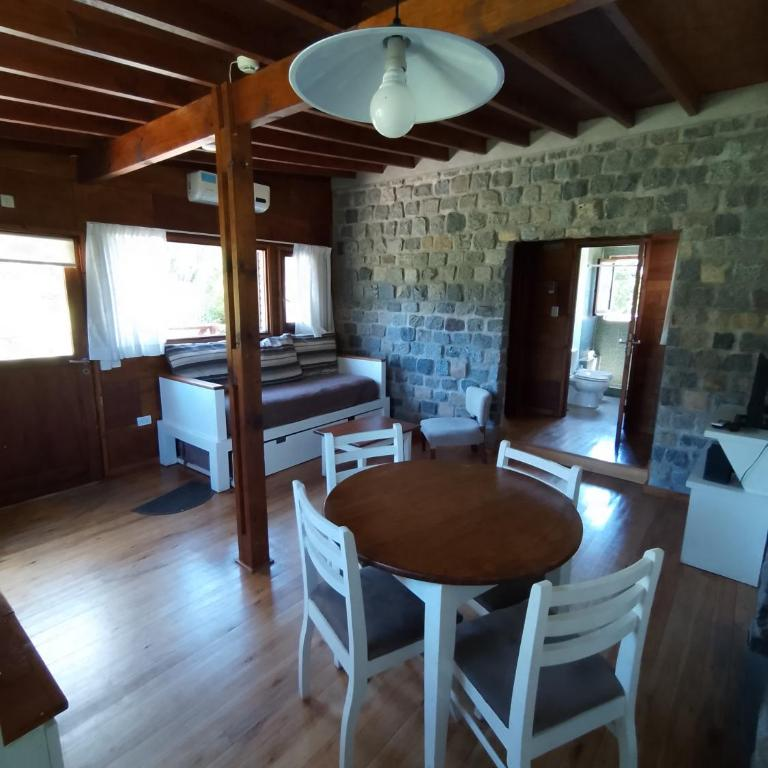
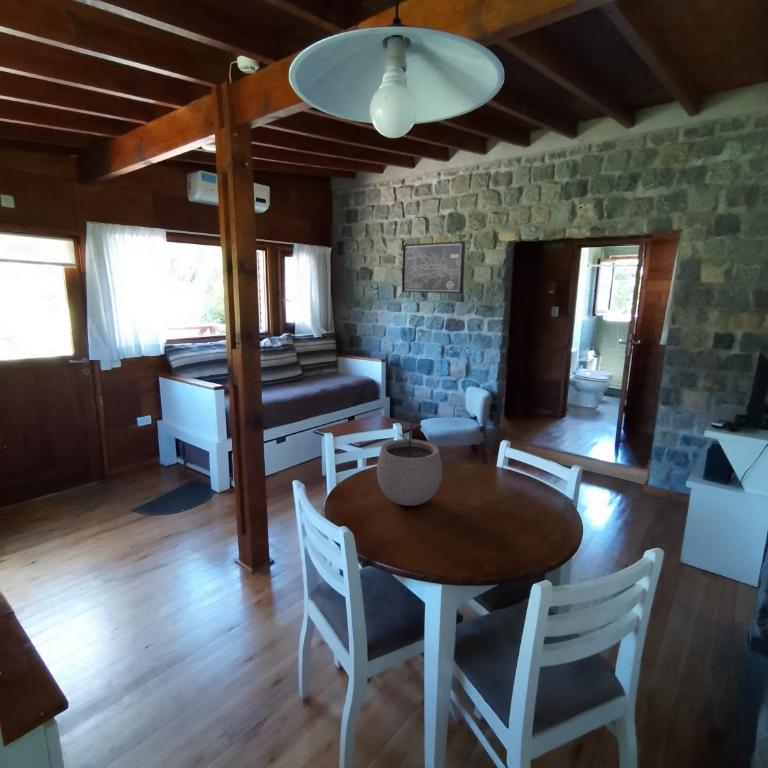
+ wall art (431, 268)
+ plant pot (409, 463)
